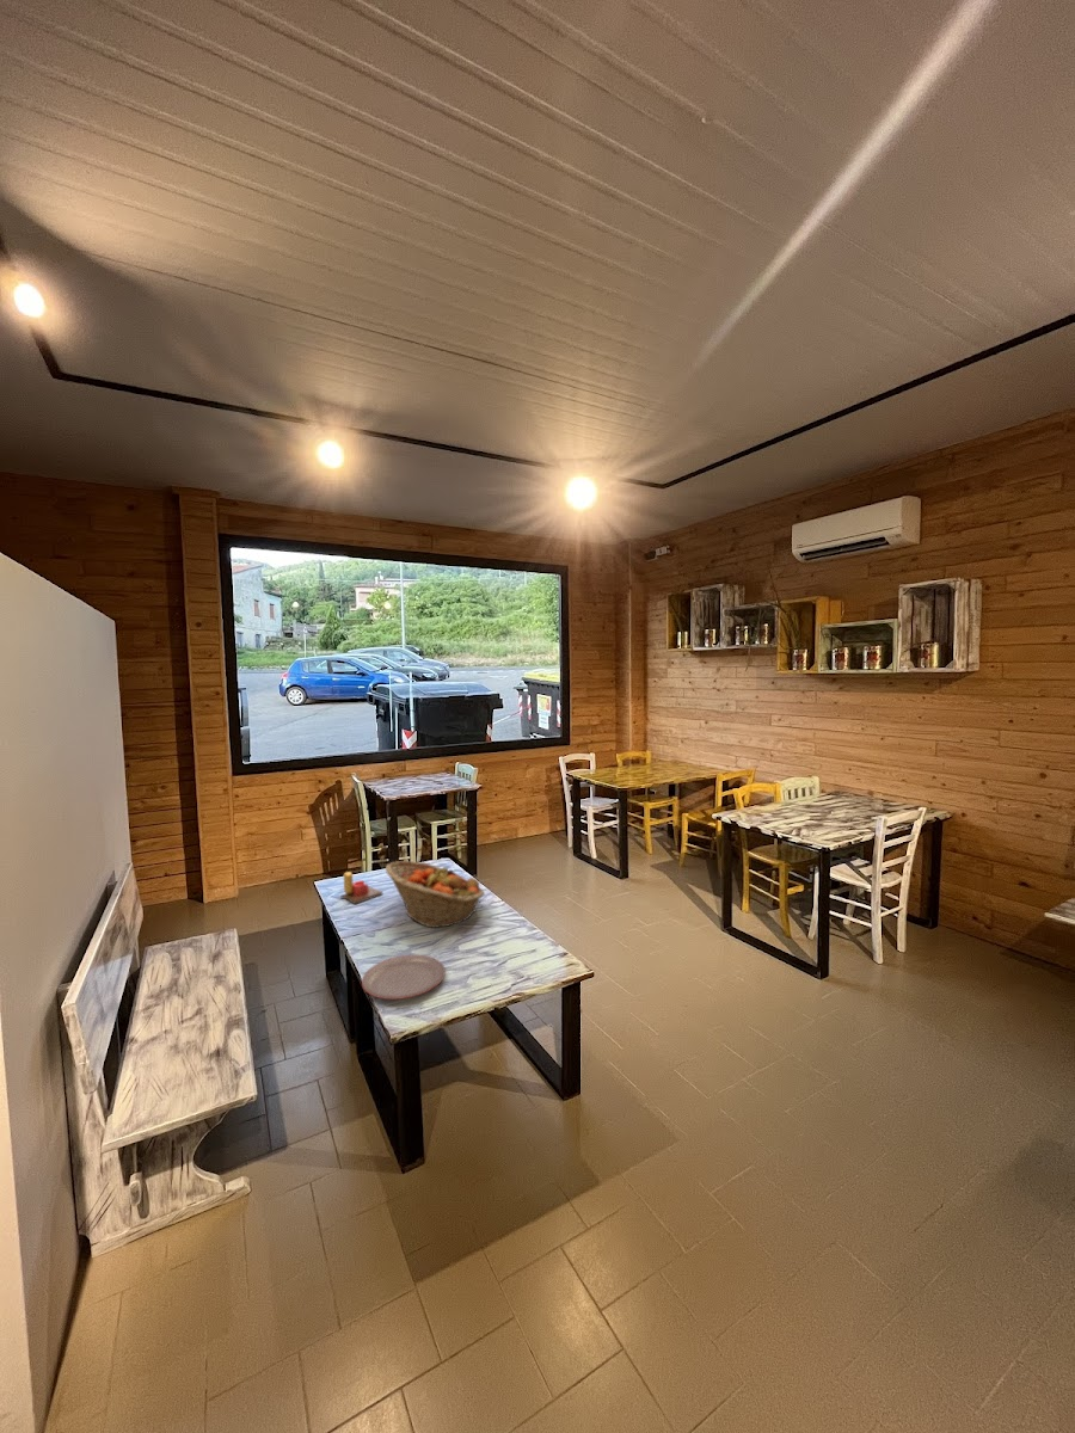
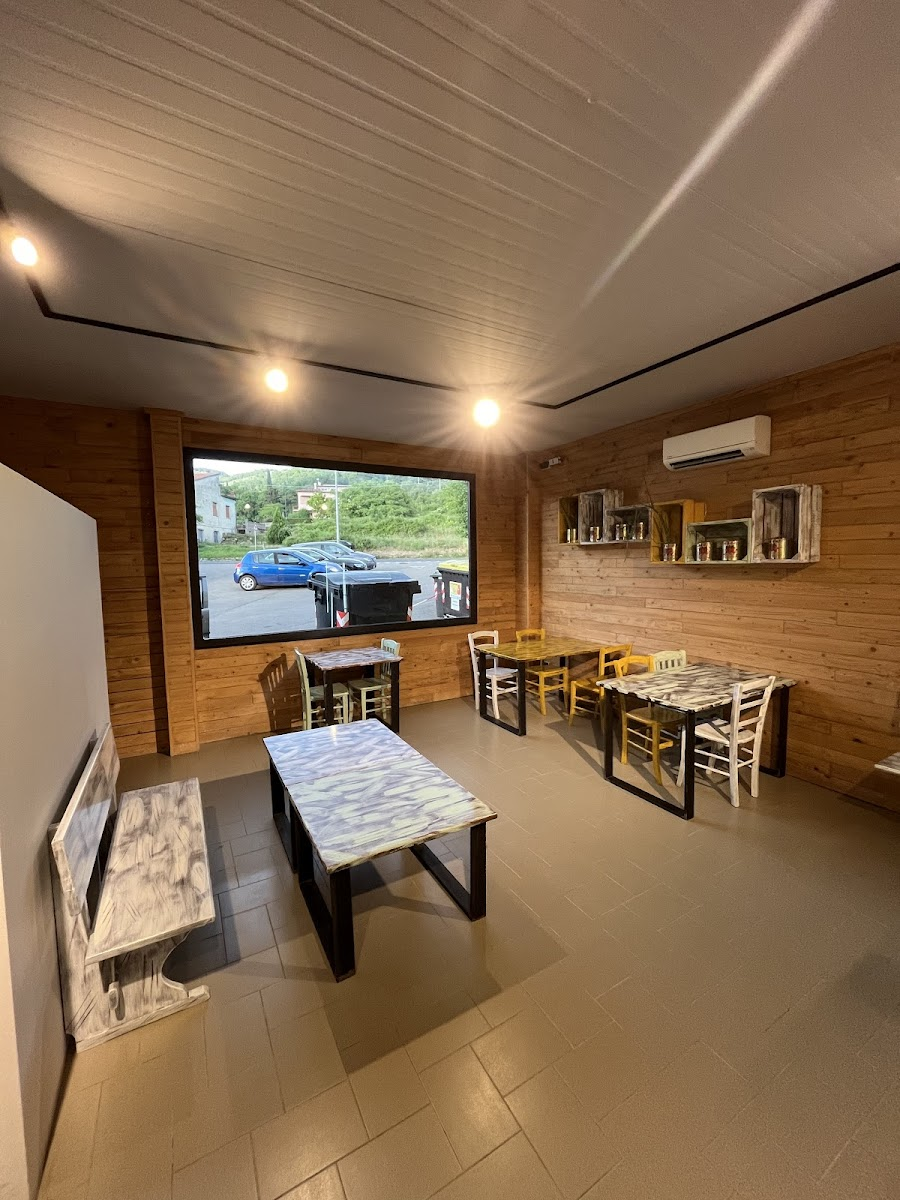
- fruit basket (434, 887)
- plate (404, 978)
- candle (361, 884)
